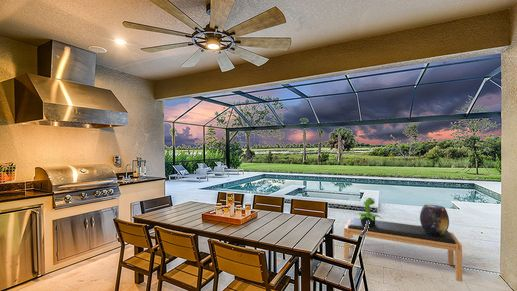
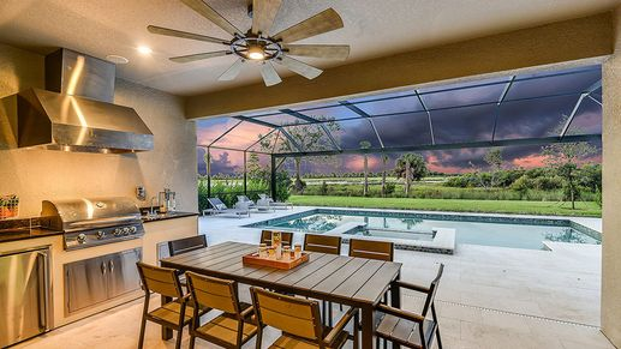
- bench (397, 241)
- potted plant (368, 210)
- decorative urn (434, 219)
